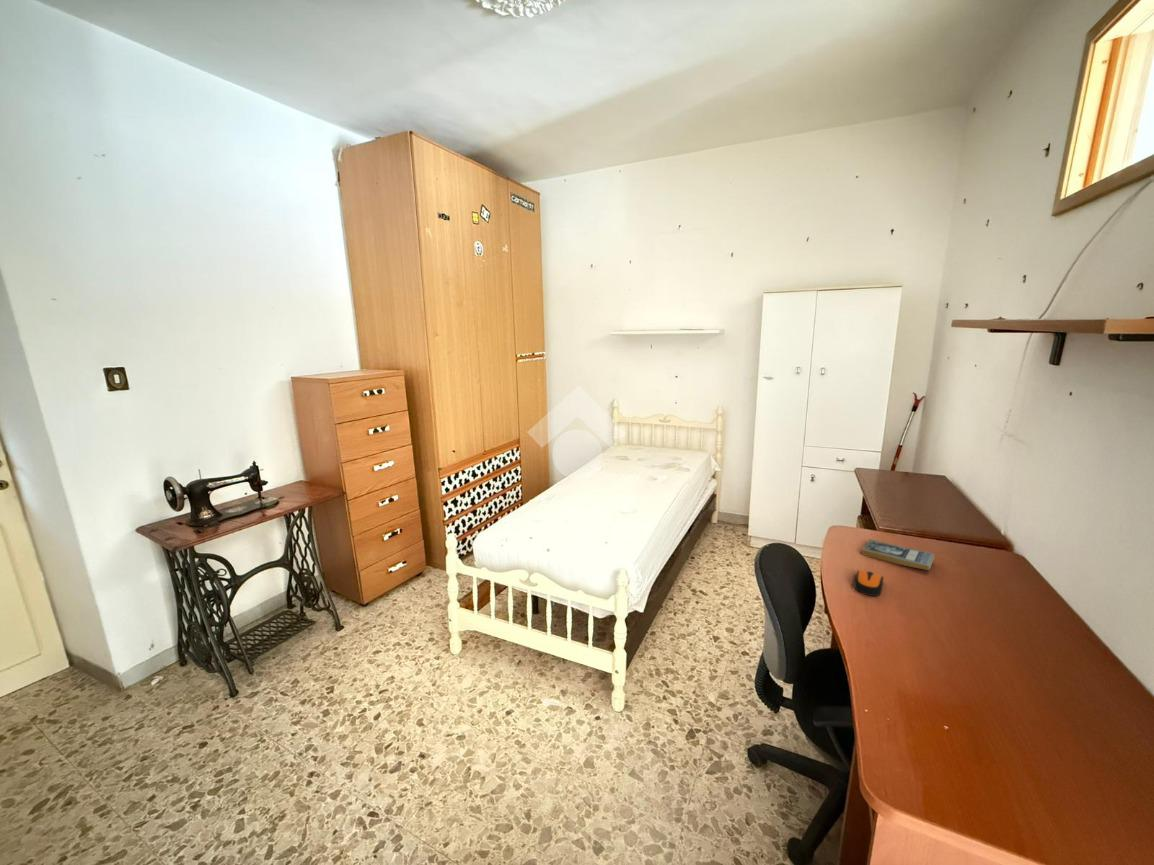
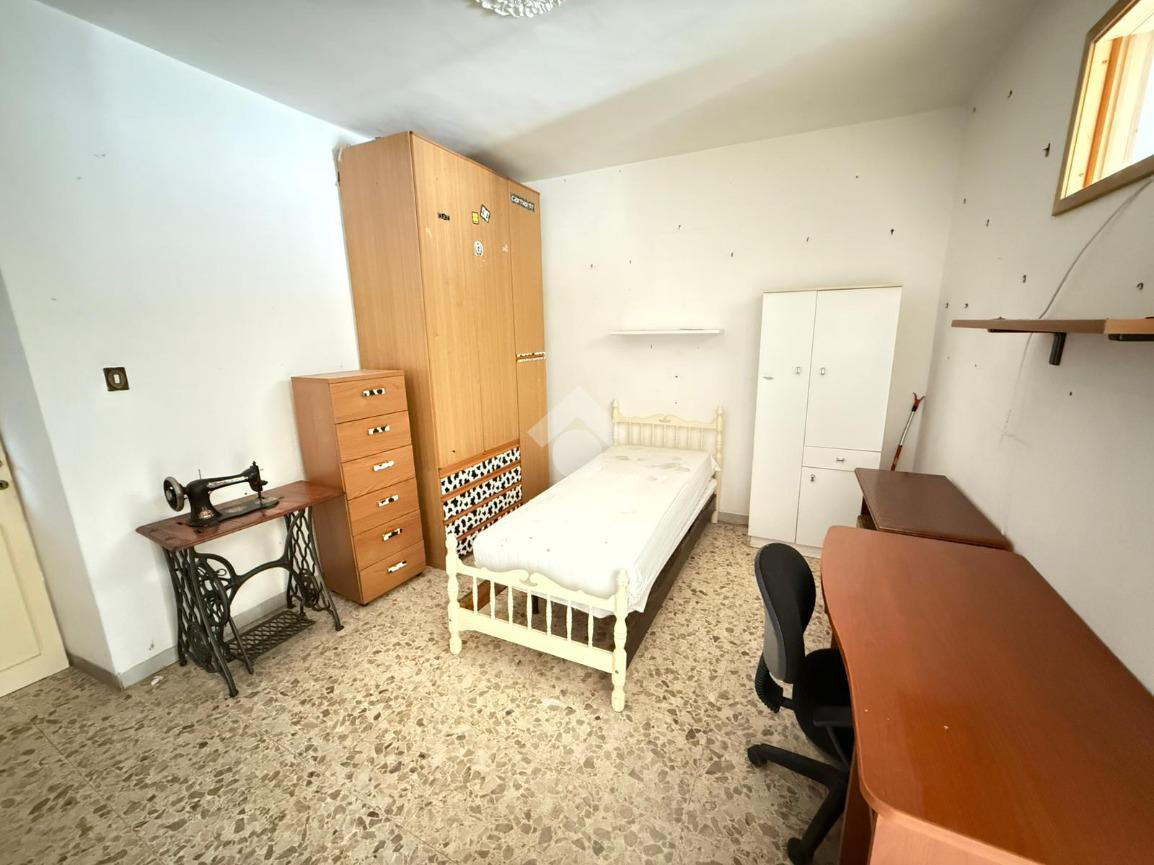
- computer mouse (869, 579)
- book (897, 553)
